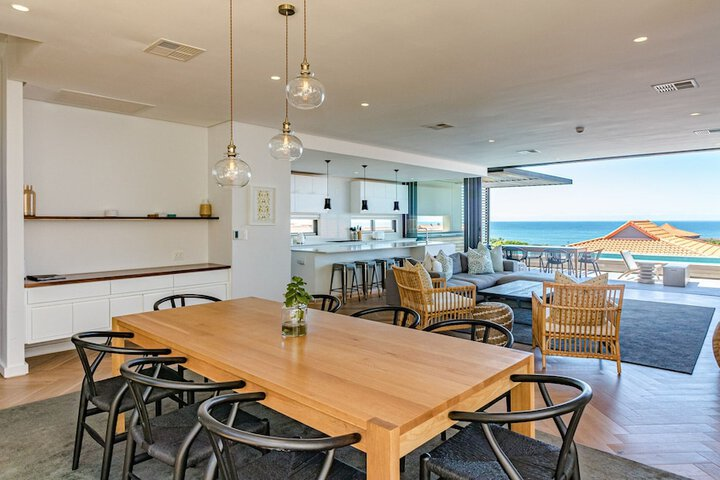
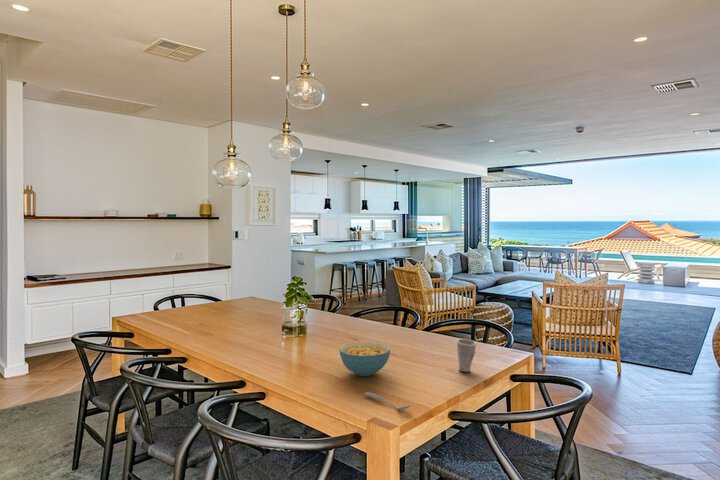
+ cereal bowl (364, 361)
+ spoon (385, 400)
+ cup (466, 356)
